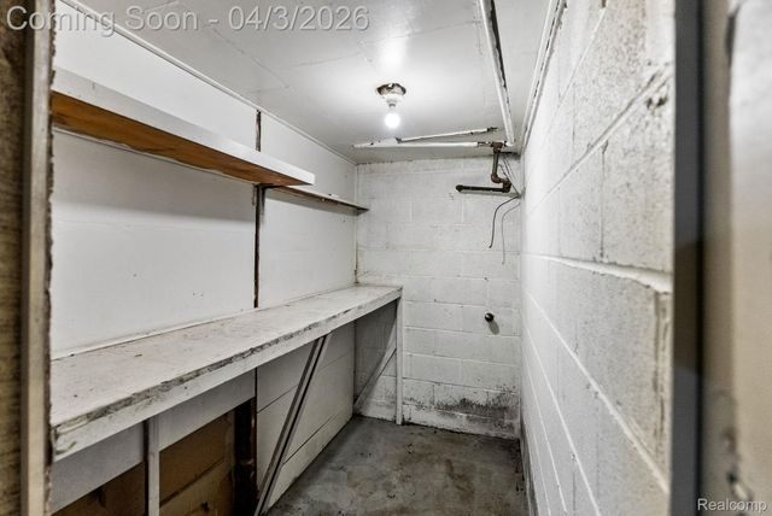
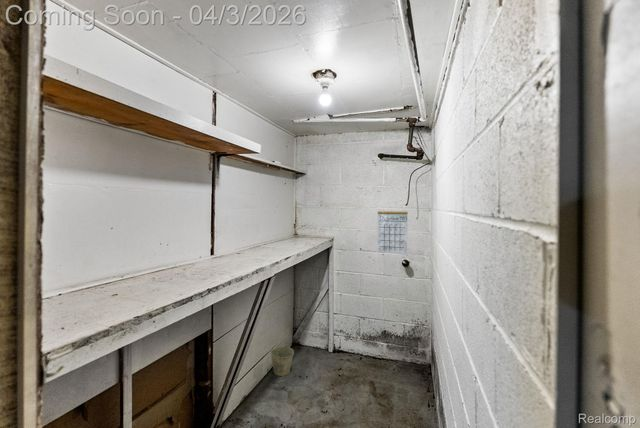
+ calendar (392, 227)
+ bucket (281, 354)
